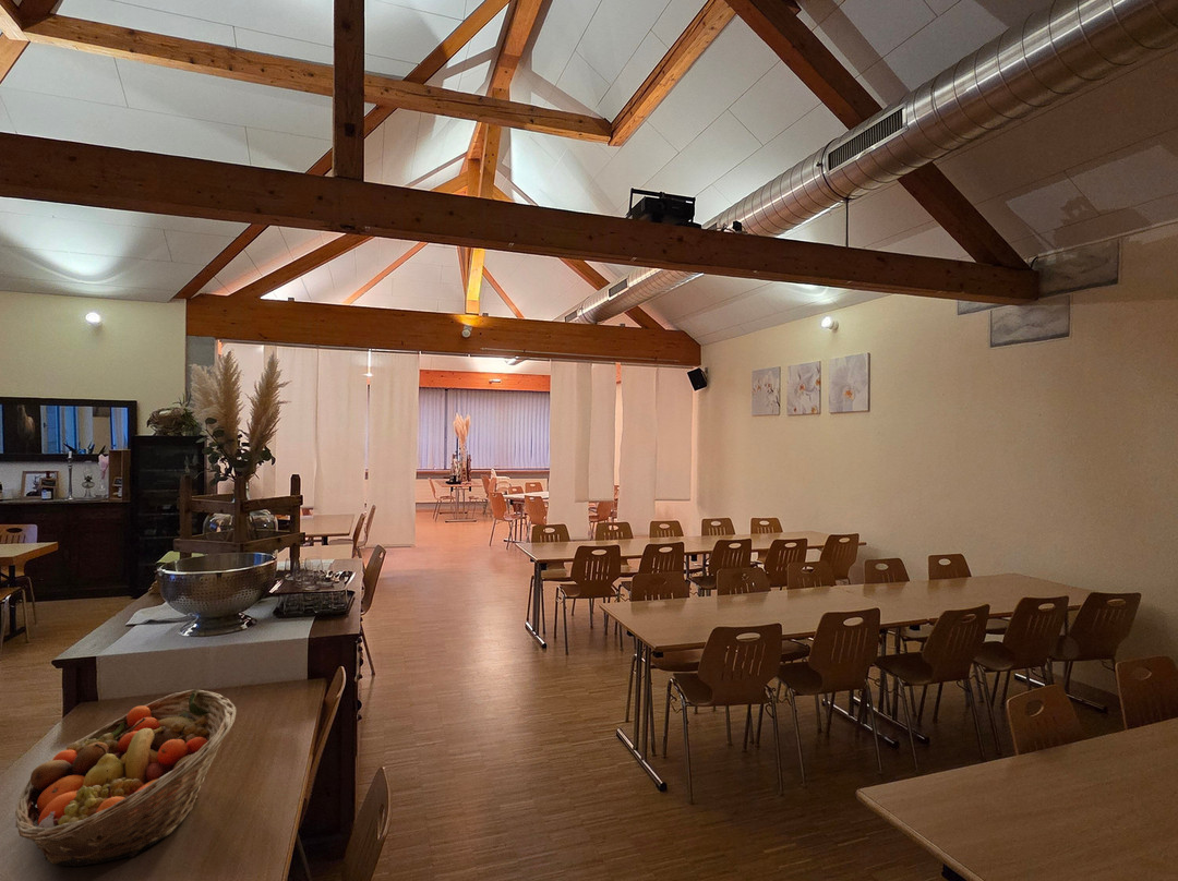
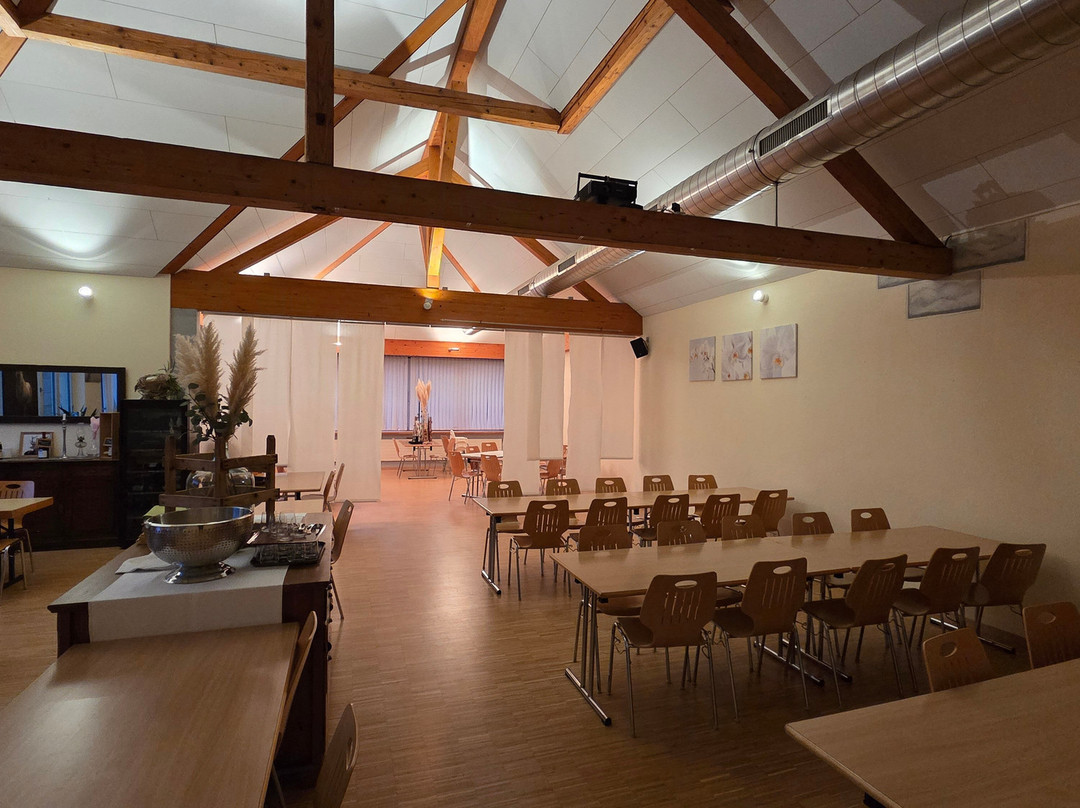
- fruit basket (133, 769)
